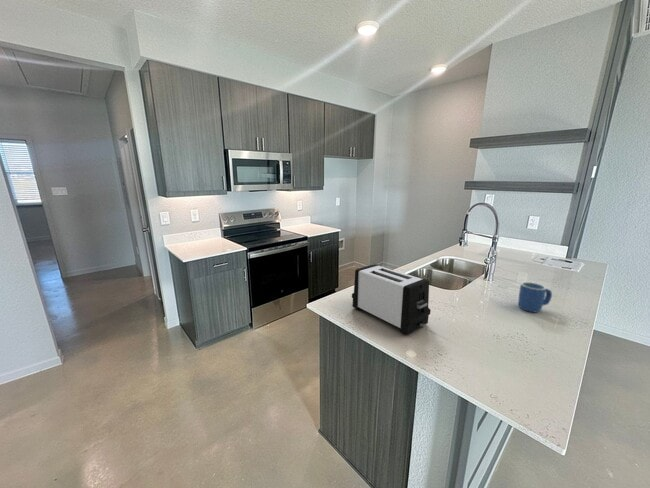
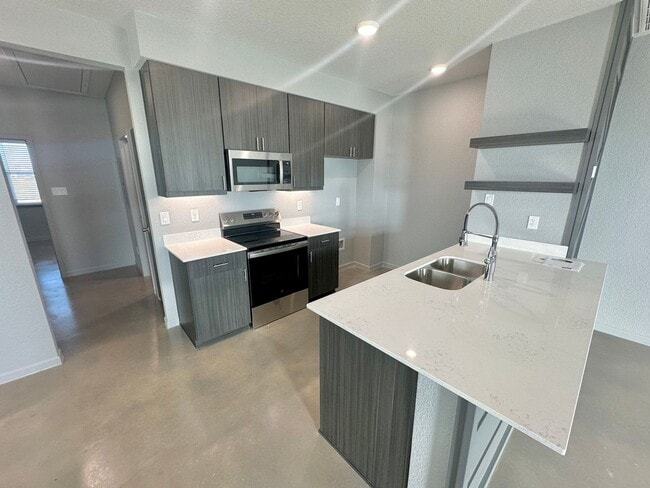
- toaster (389, 296)
- mug (533, 297)
